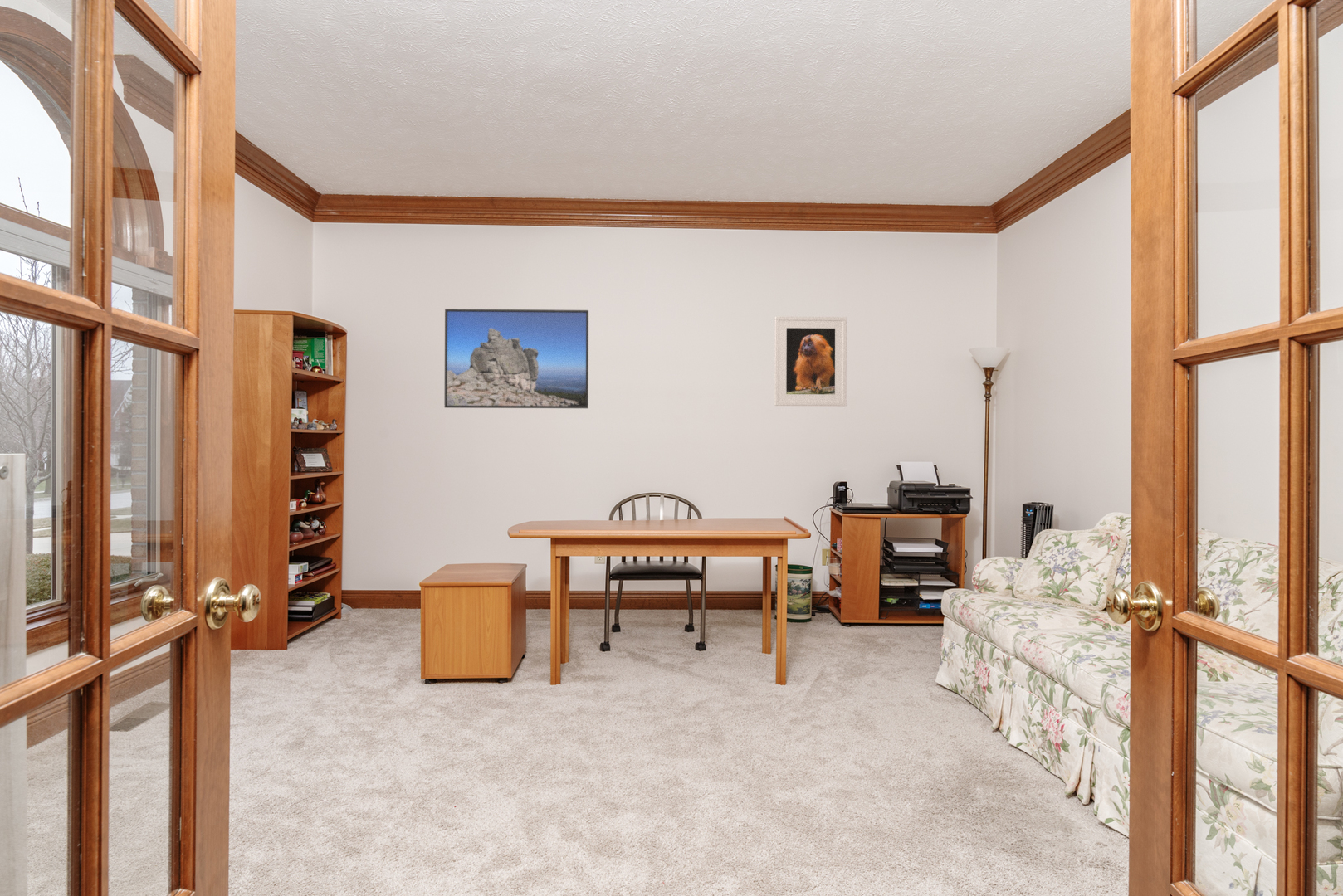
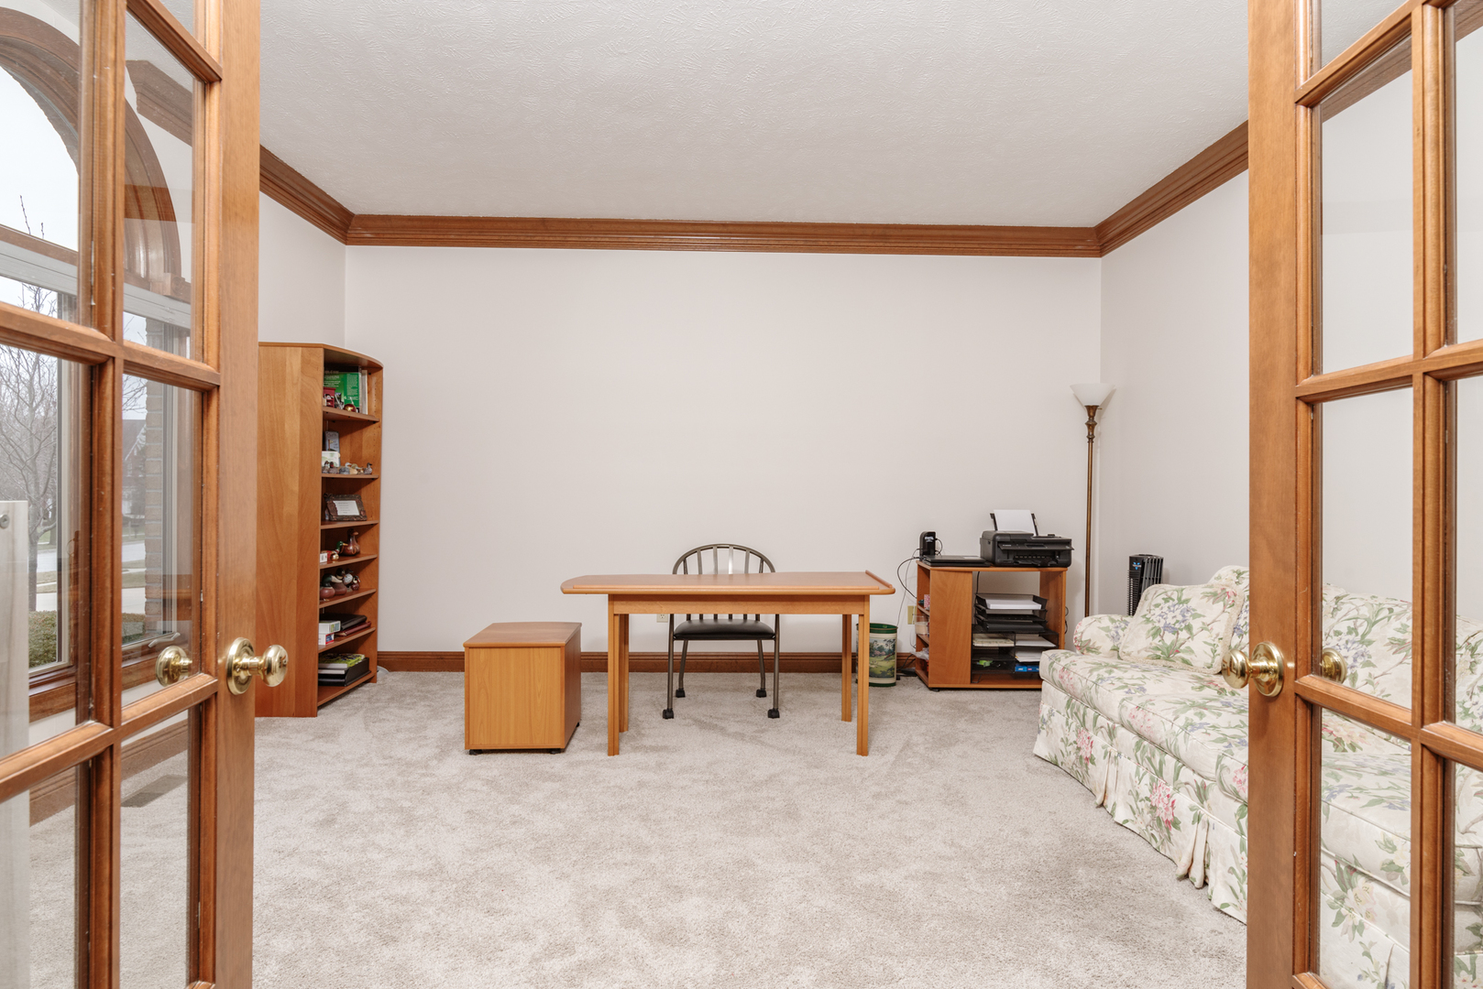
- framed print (516, 358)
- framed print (810, 361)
